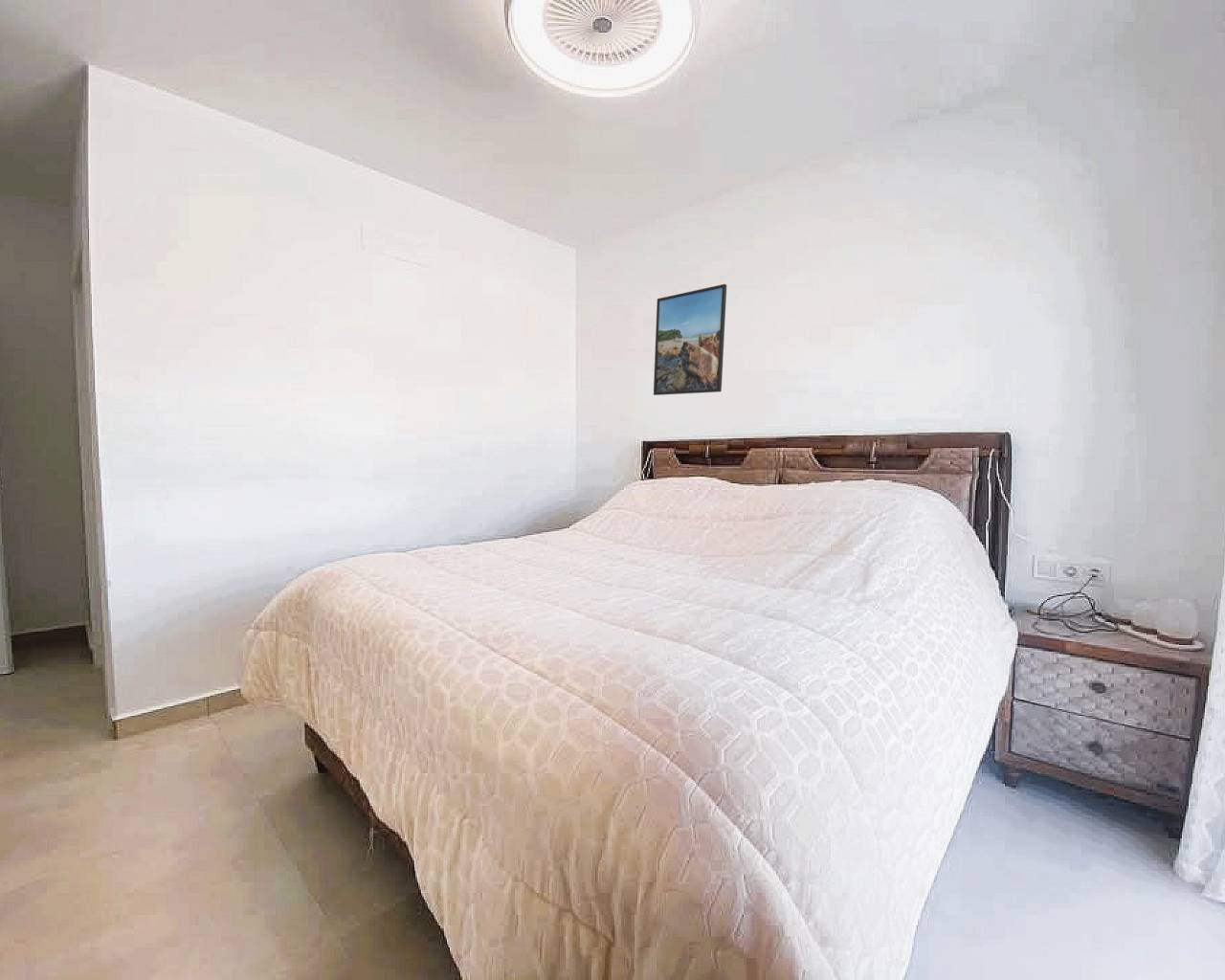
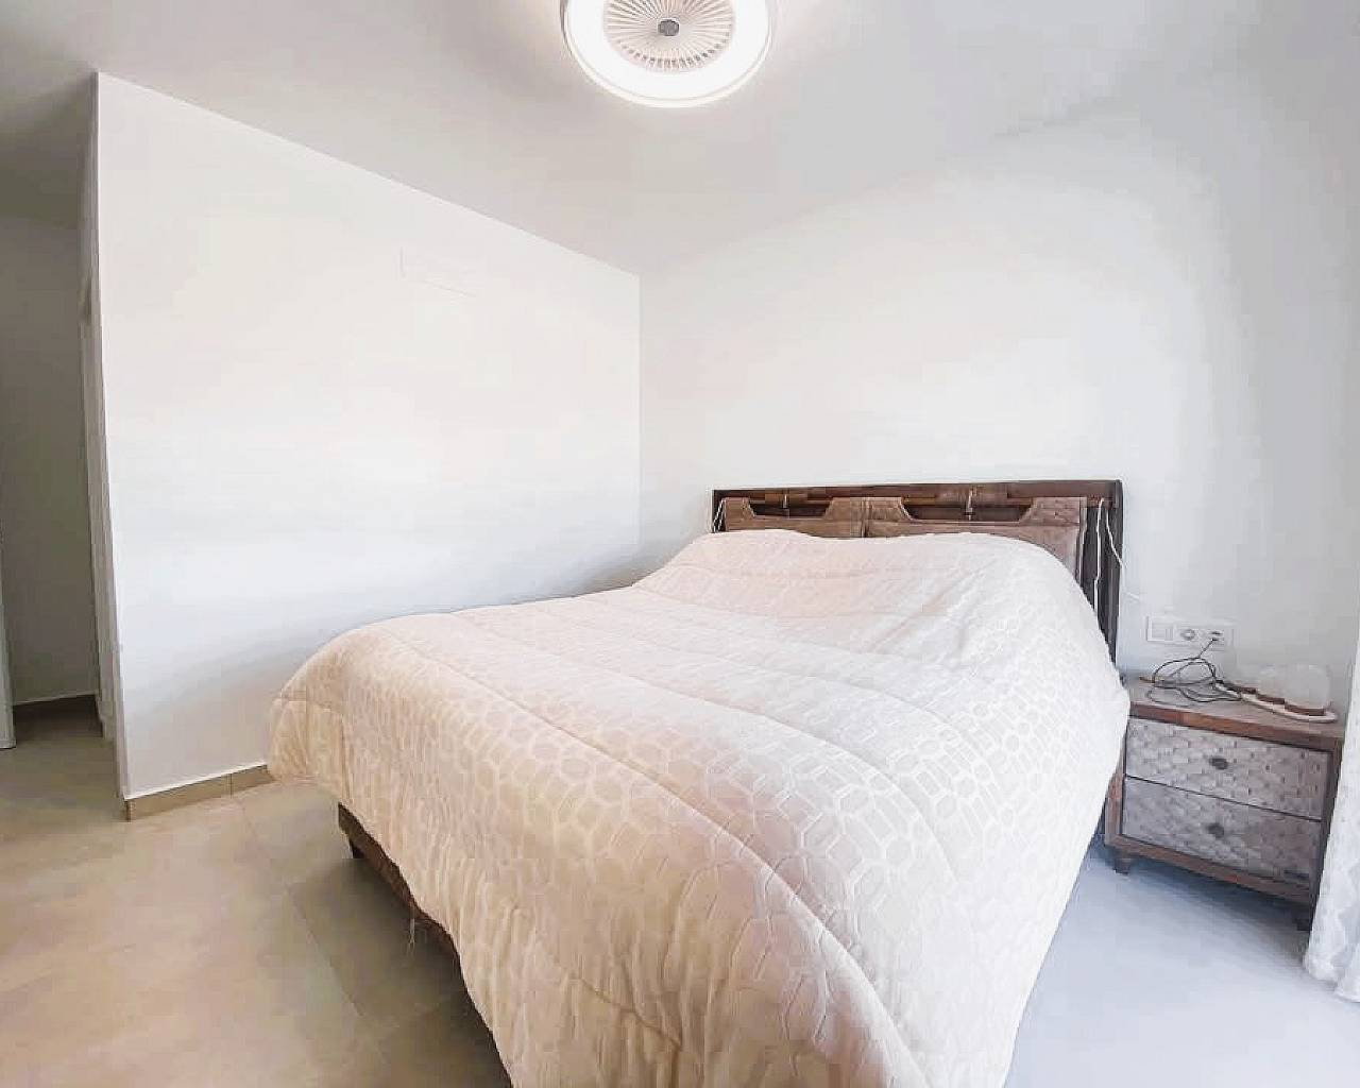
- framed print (687, 343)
